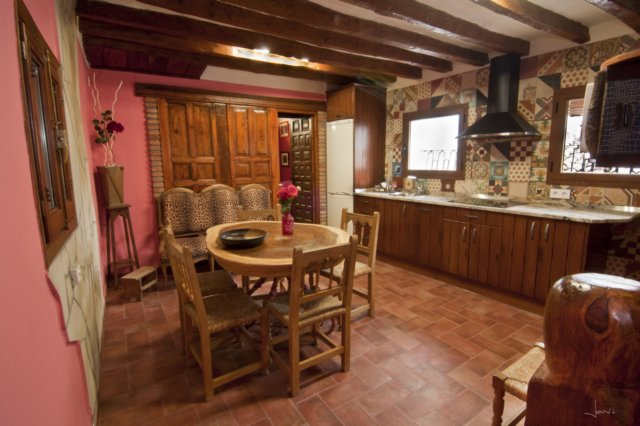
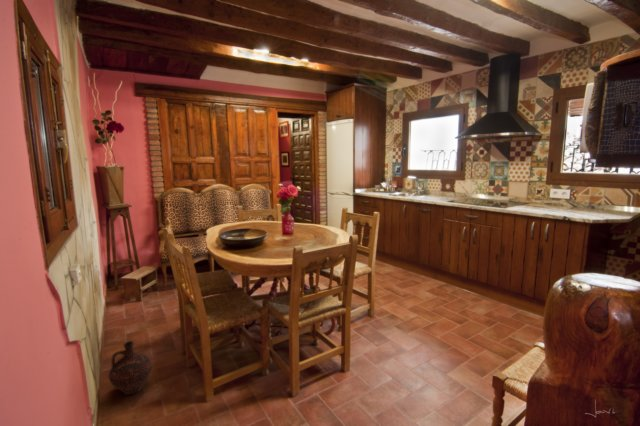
+ ceramic jug (130, 366)
